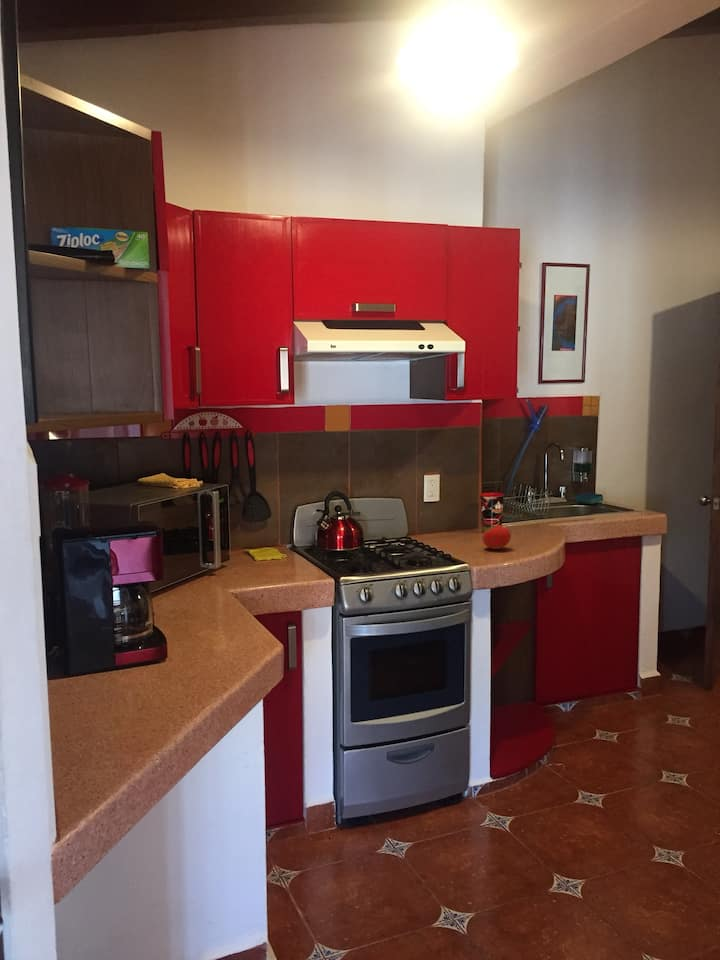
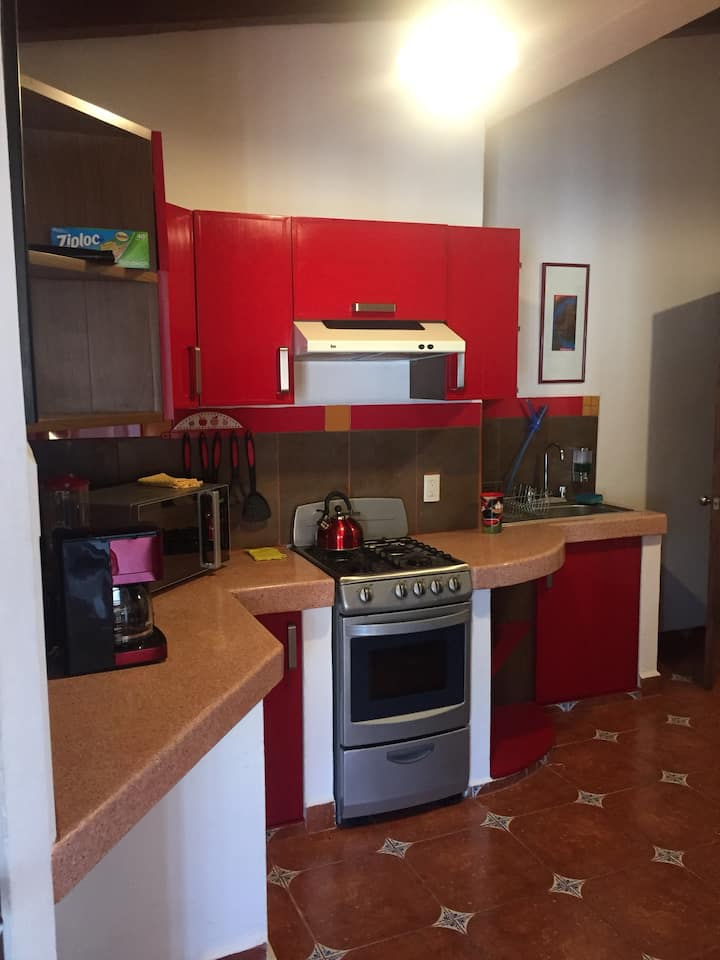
- fruit (496, 535)
